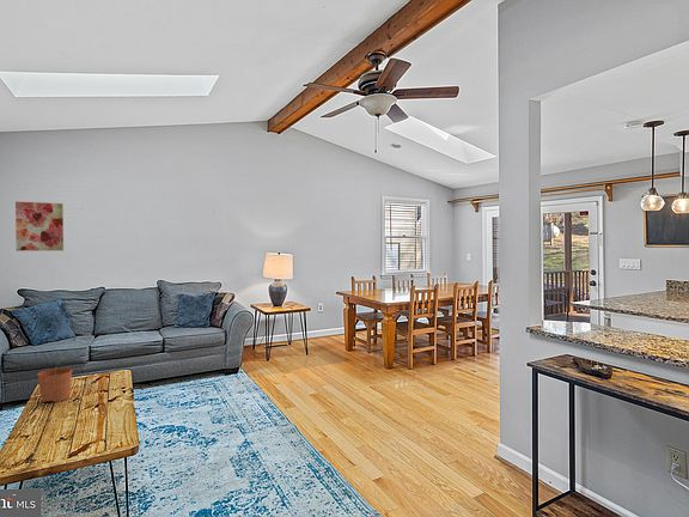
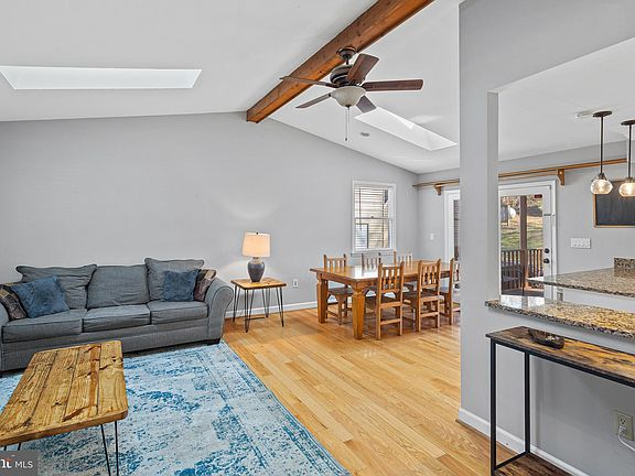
- plant pot (55, 378)
- wall art (39, 226)
